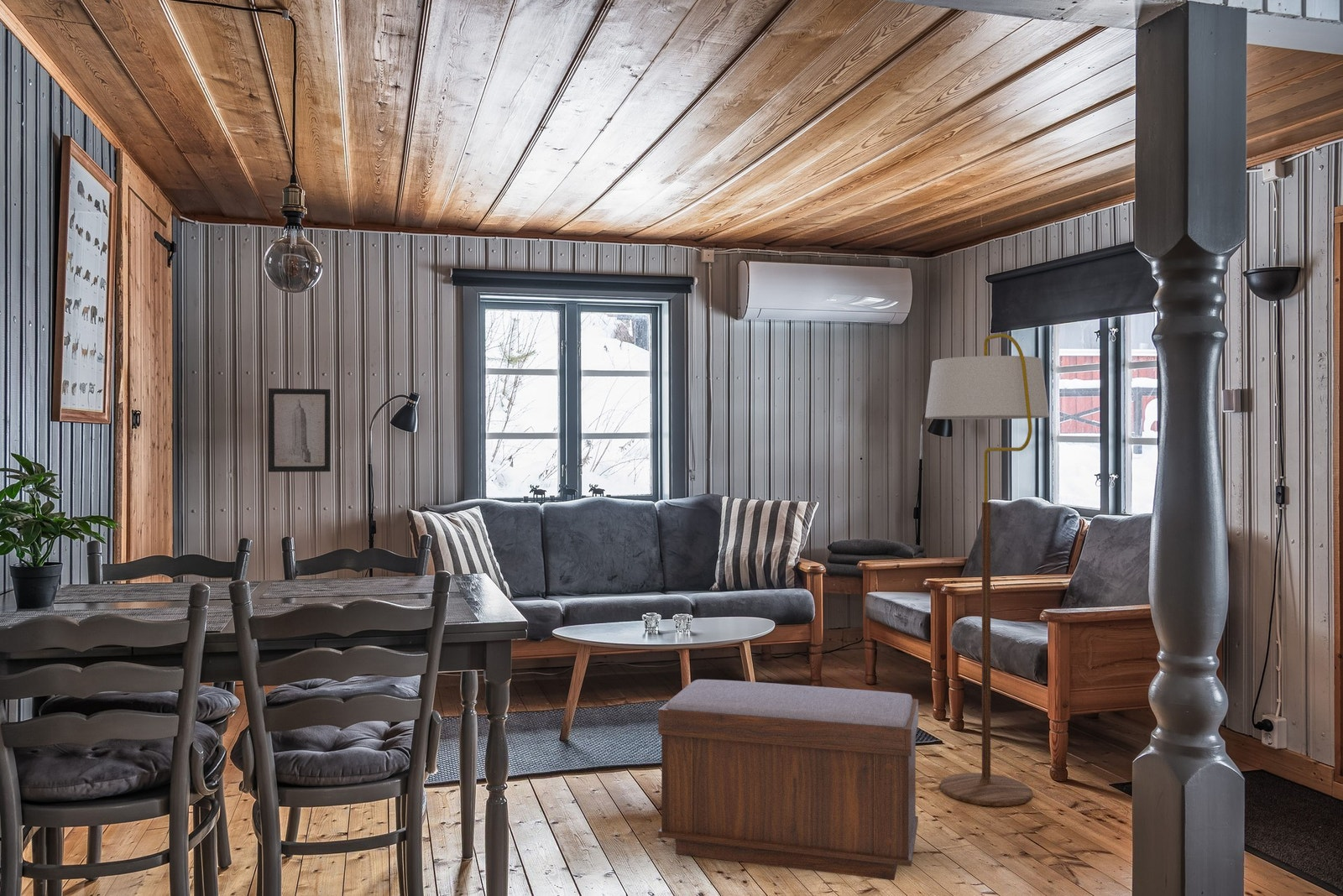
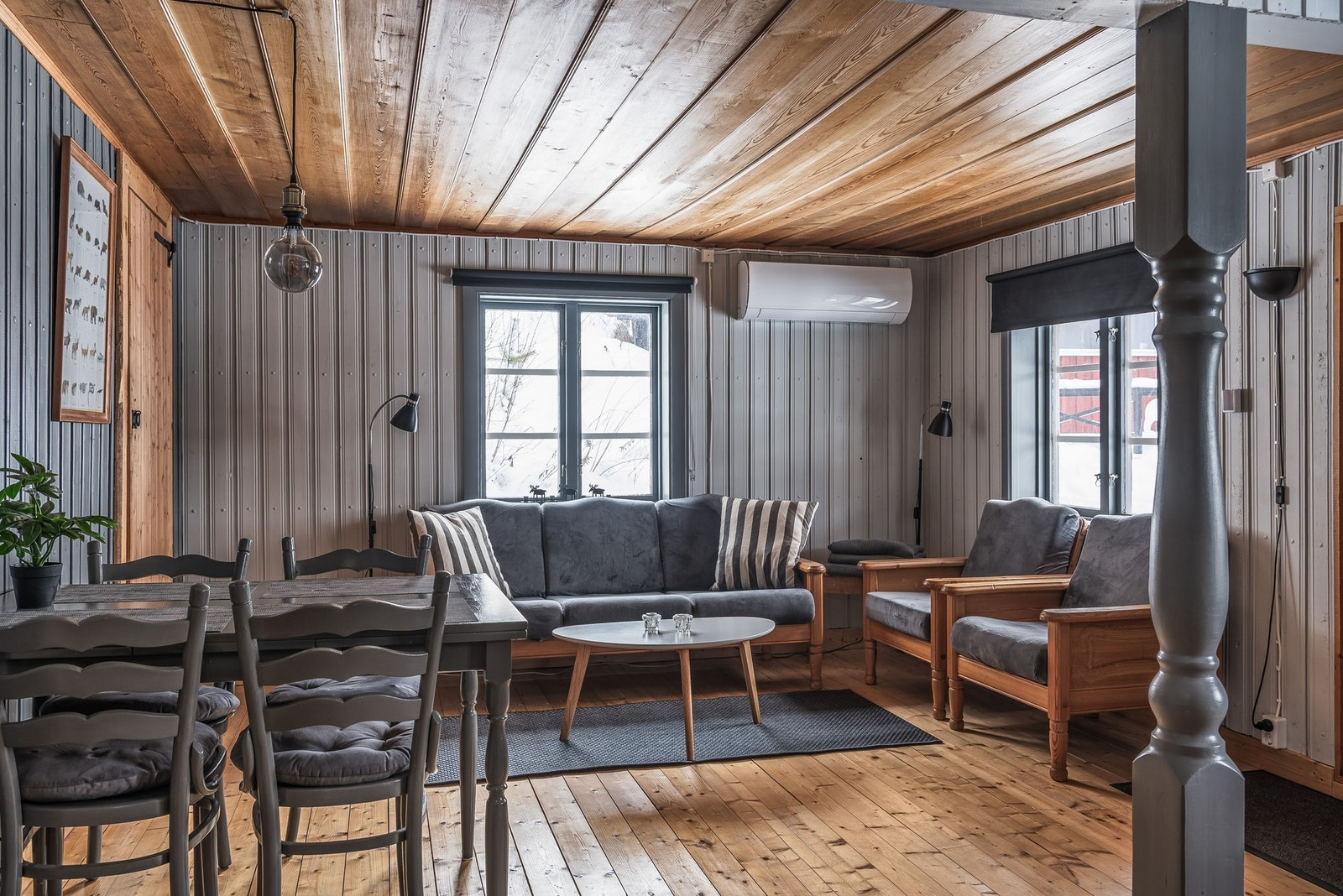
- wall art (299, 430)
- floor lamp (990, 564)
- bench (791, 769)
